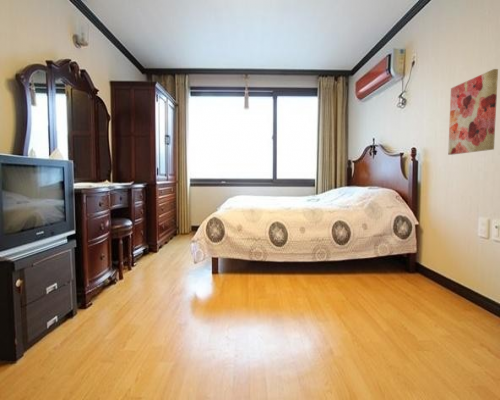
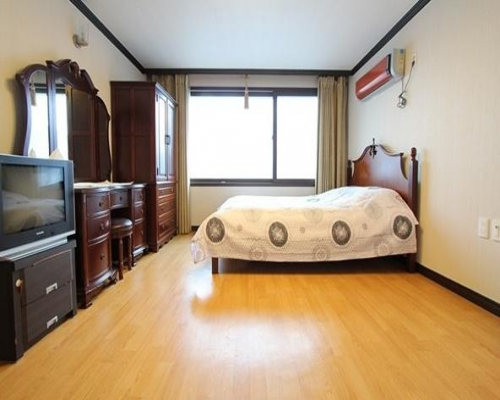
- wall art (470, 116)
